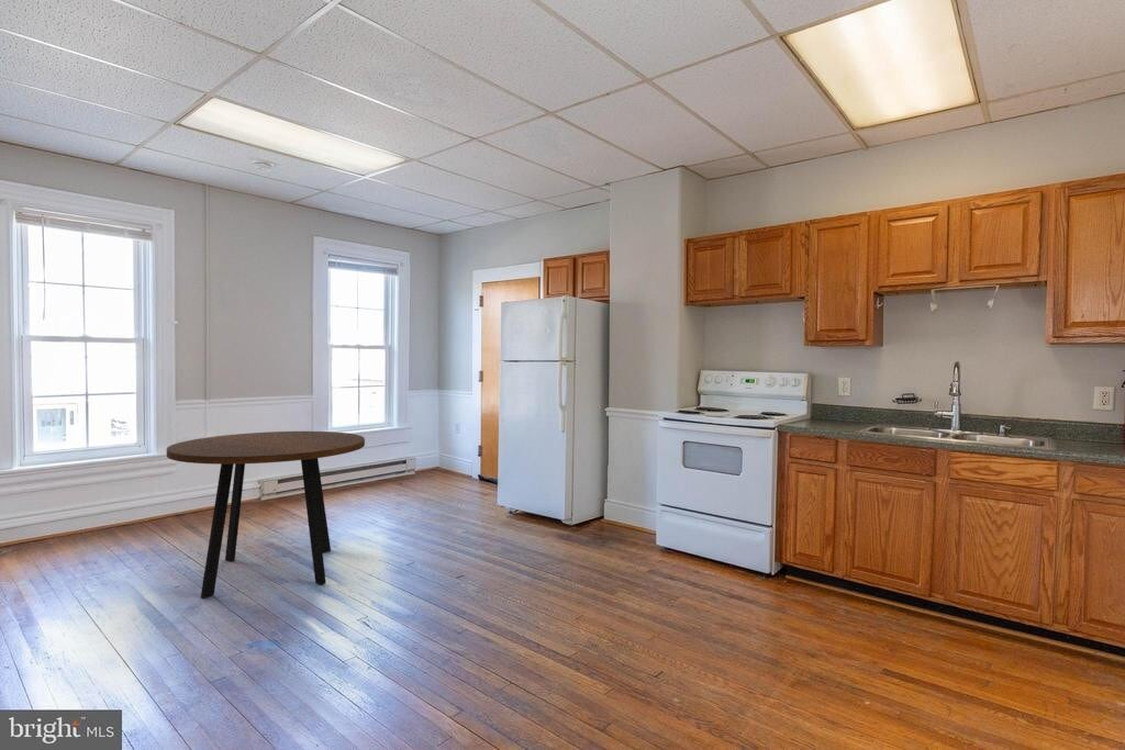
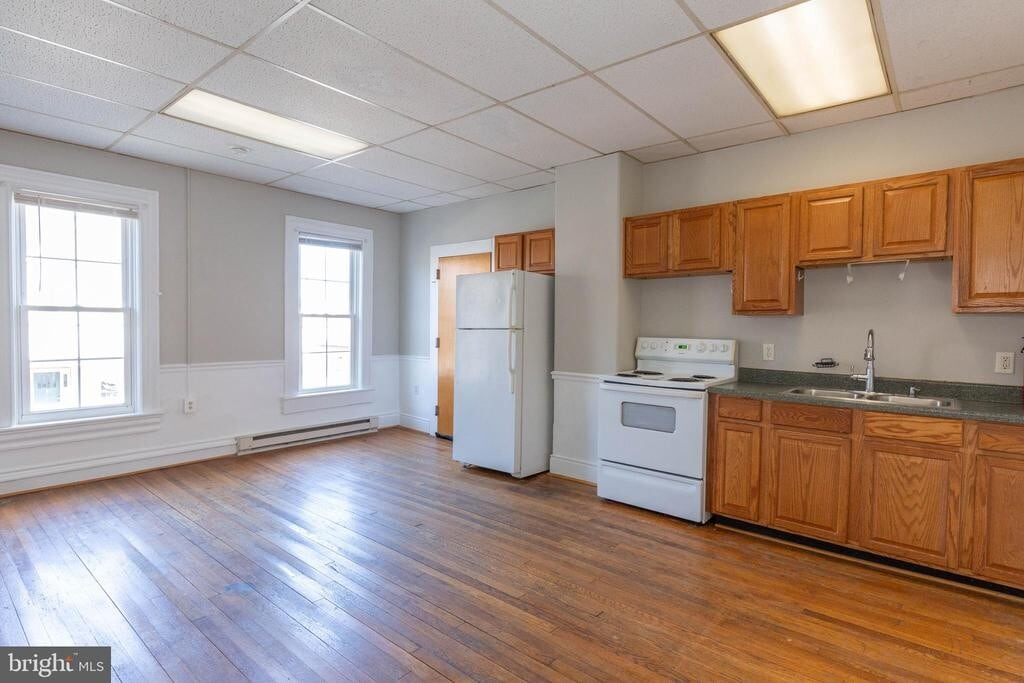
- dining table (241, 500)
